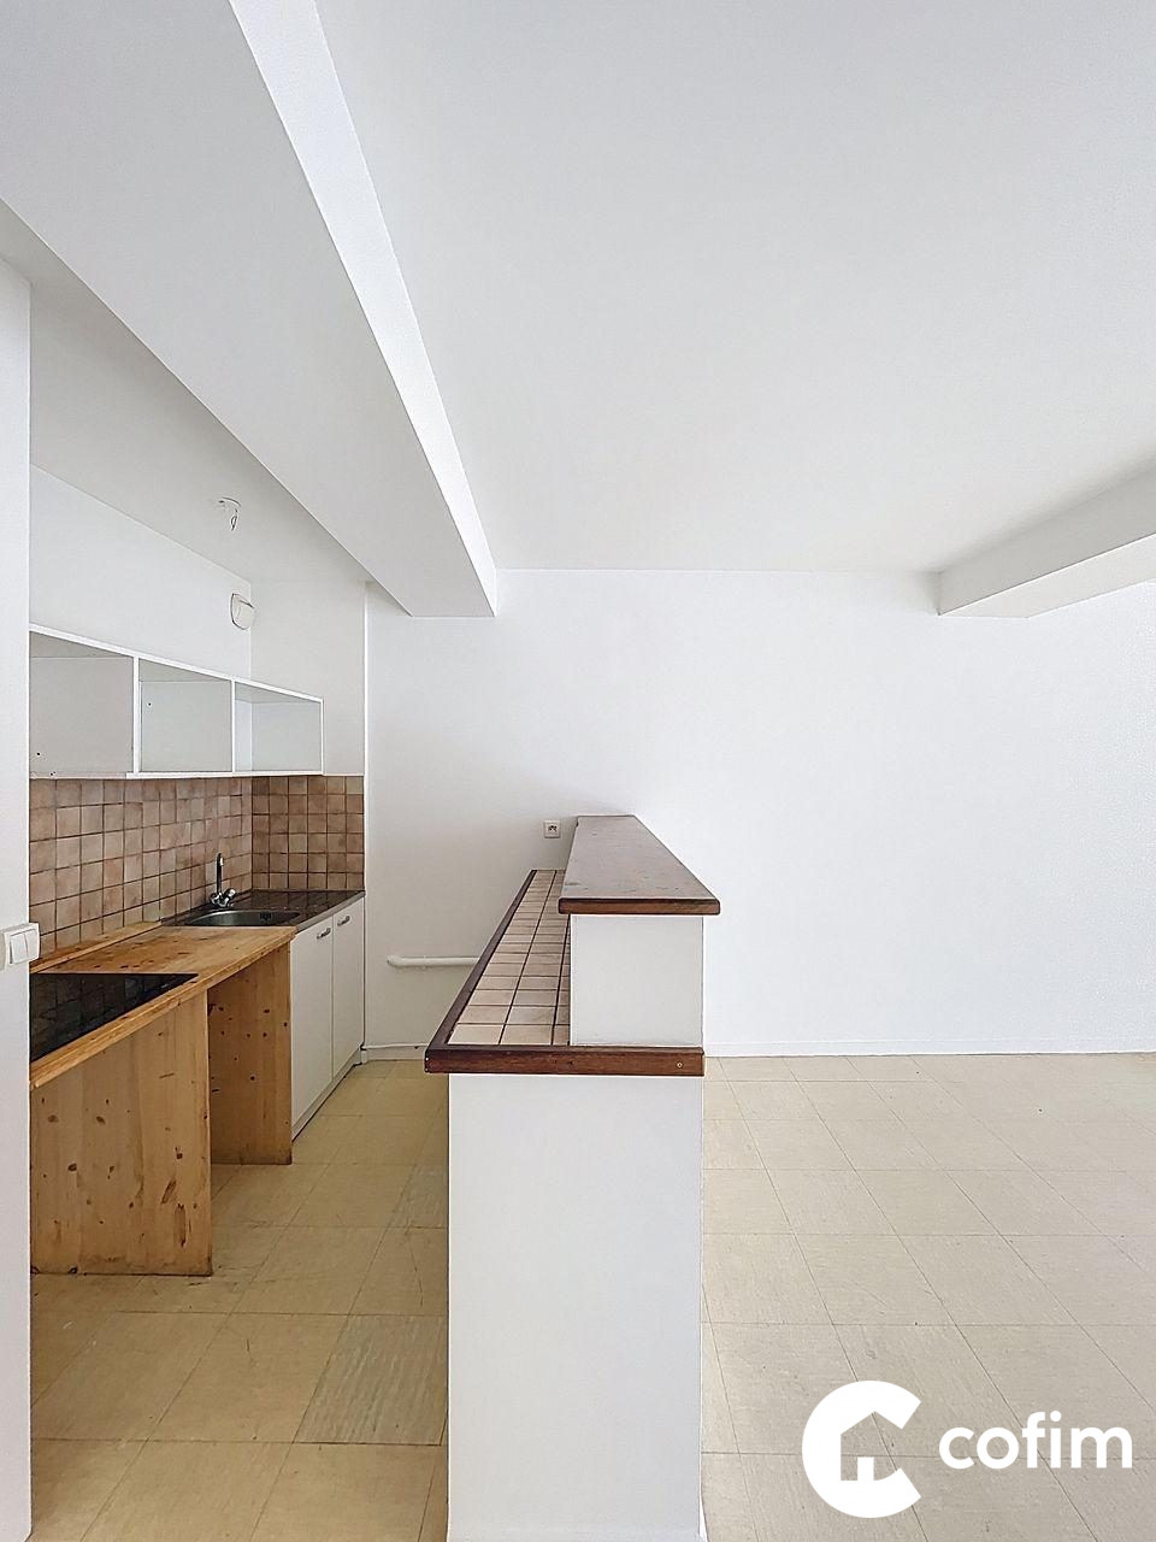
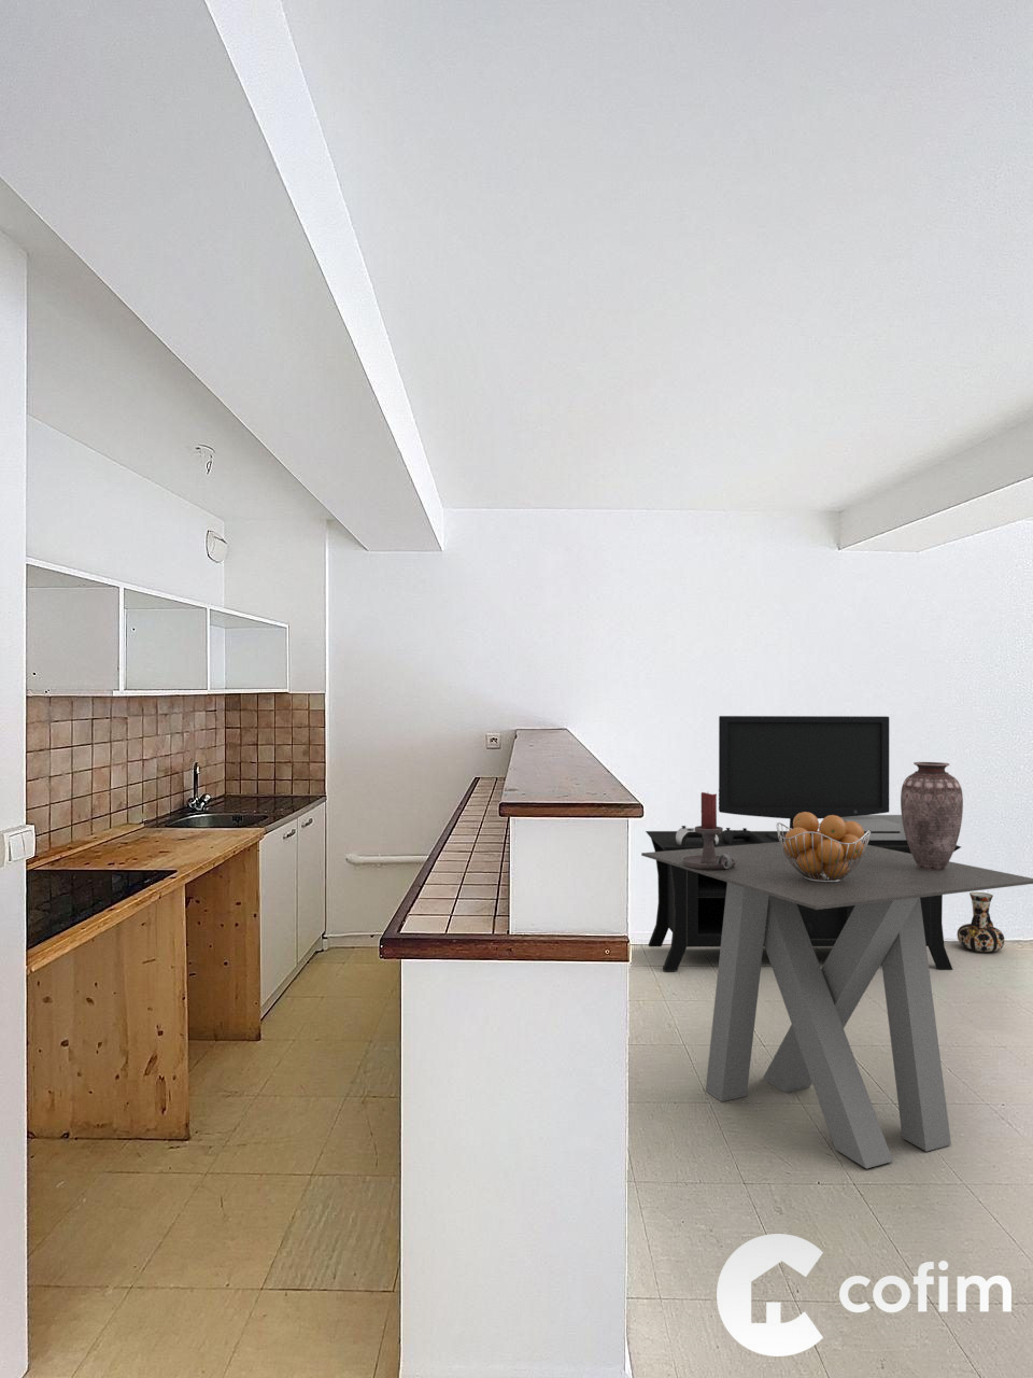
+ vase (980, 921)
+ vase (931, 815)
+ fruit basket (822, 845)
+ media console (793, 828)
+ candle holder (712, 829)
+ dining table (826, 990)
